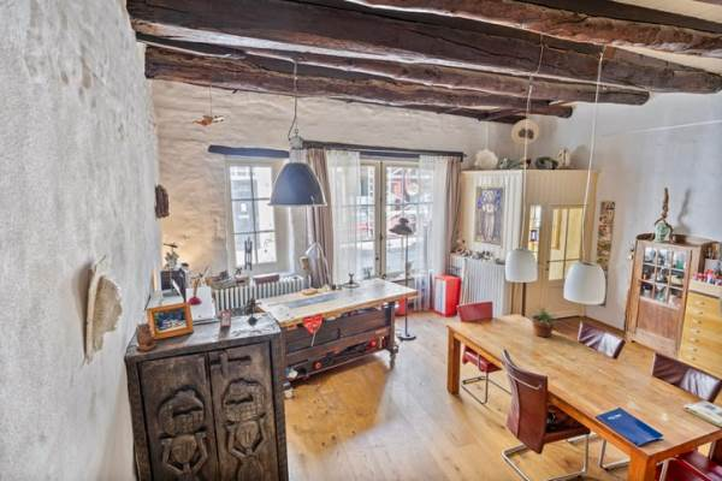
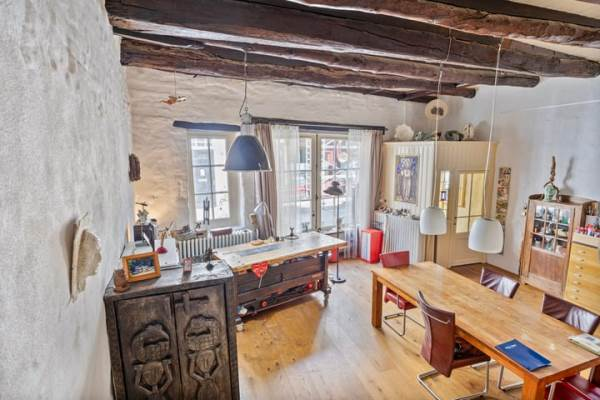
- potted plant (544, 320)
